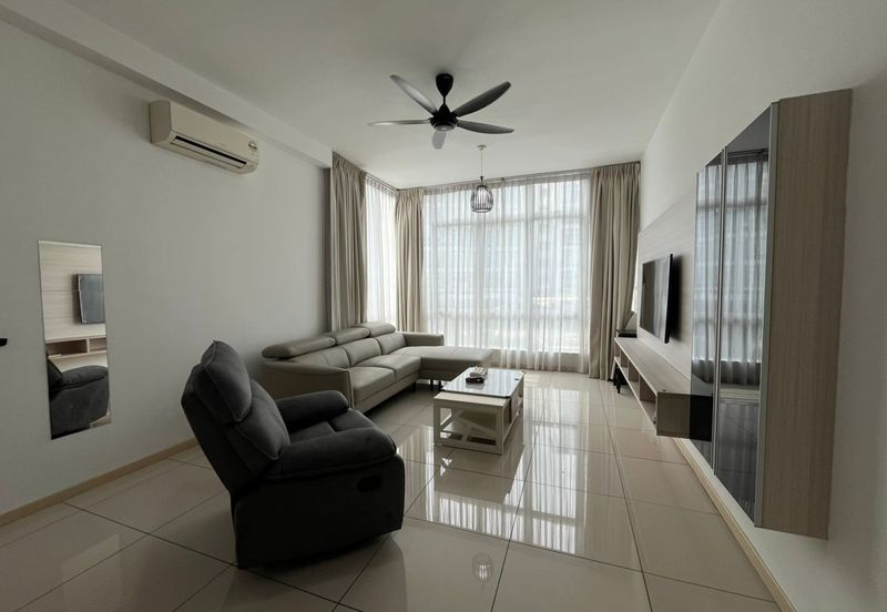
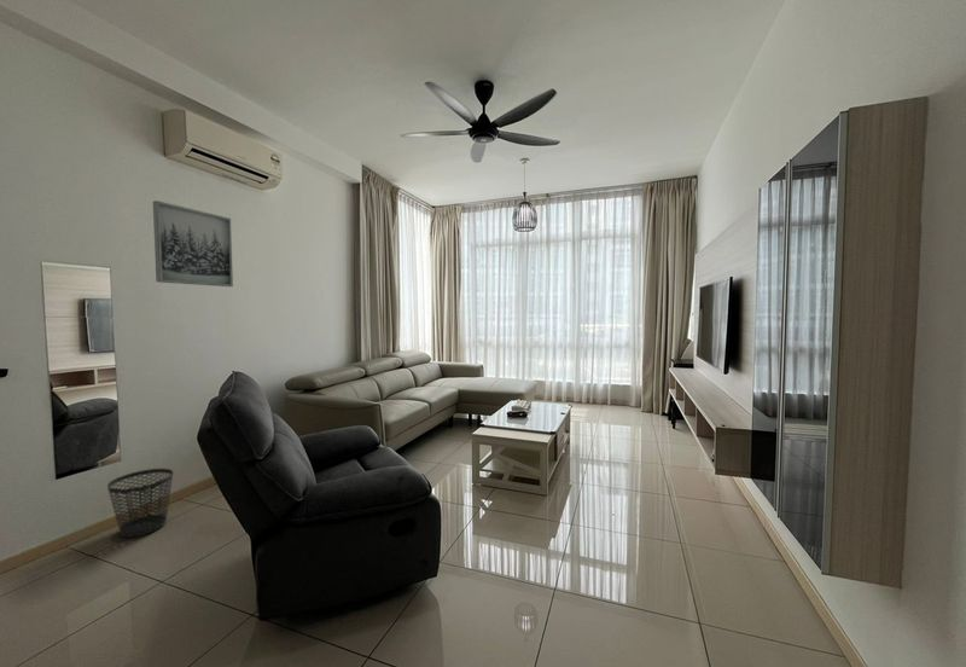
+ wastebasket (142, 503)
+ wall art (196, 248)
